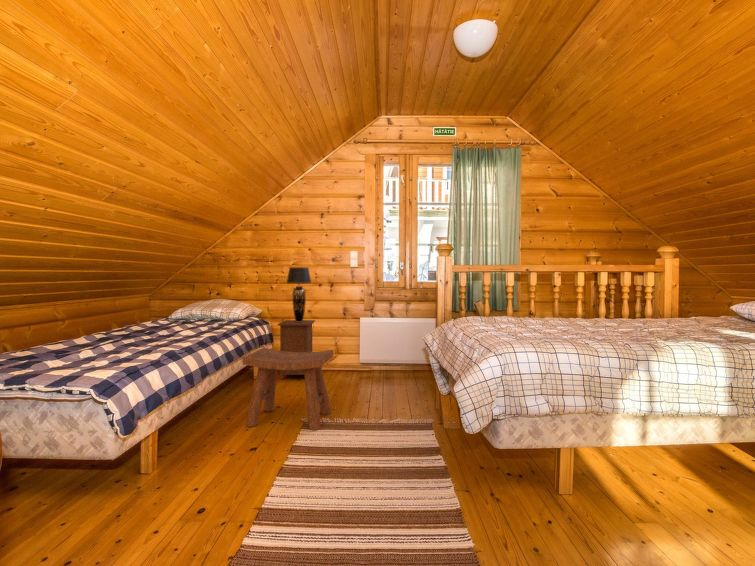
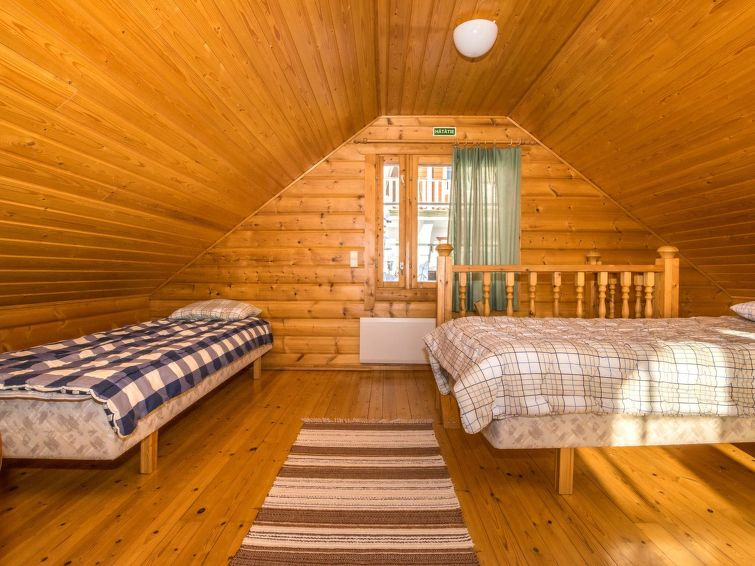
- stool (275, 385)
- table lamp (299, 294)
- nightstand (298, 347)
